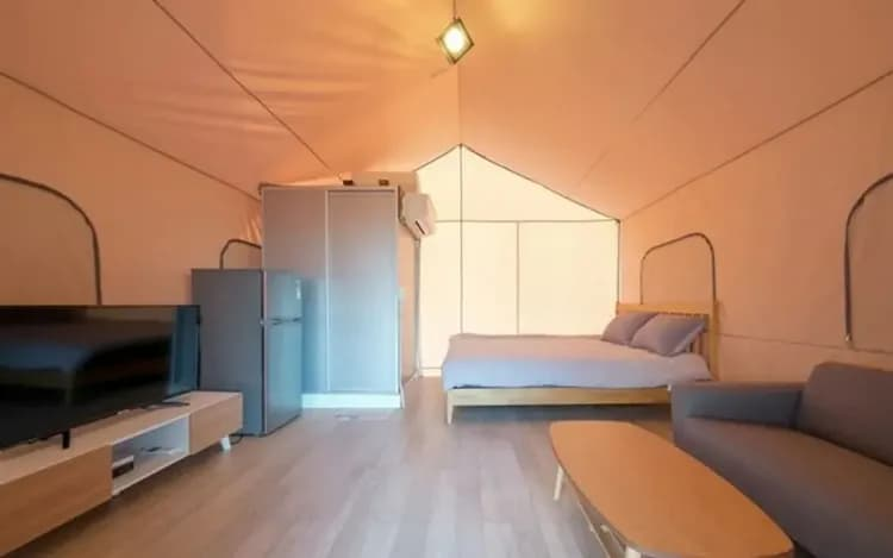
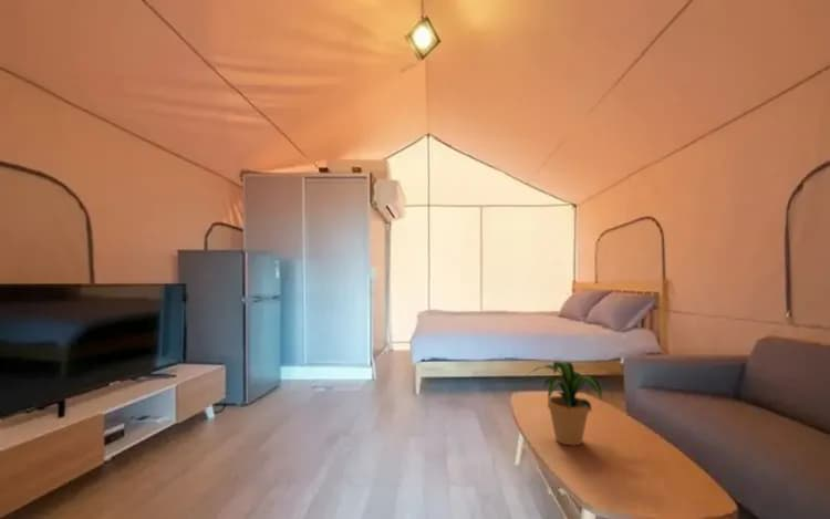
+ potted plant (568, 403)
